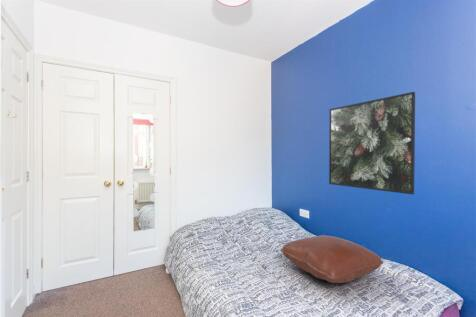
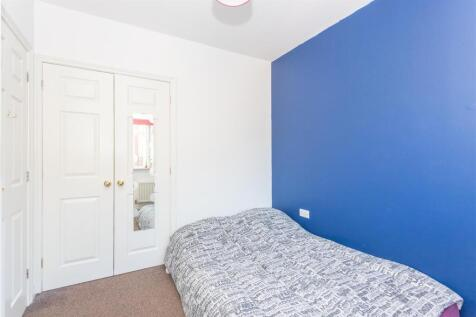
- pillow (328, 256)
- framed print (365, 145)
